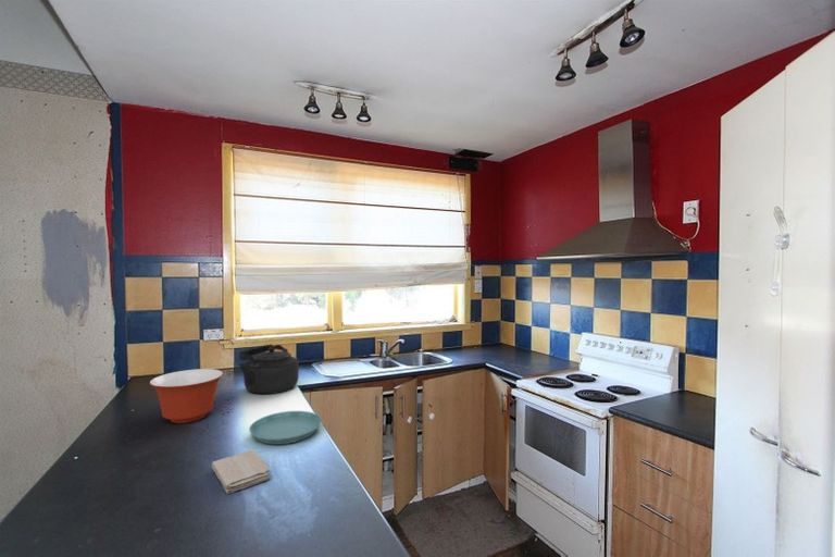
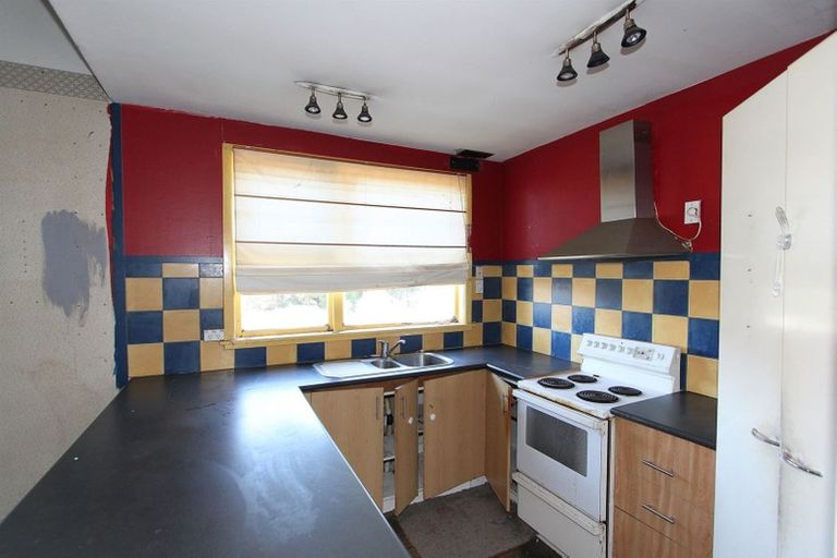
- saucer (286, 428)
- kettle (270, 368)
- washcloth (240, 469)
- mixing bowl (188, 396)
